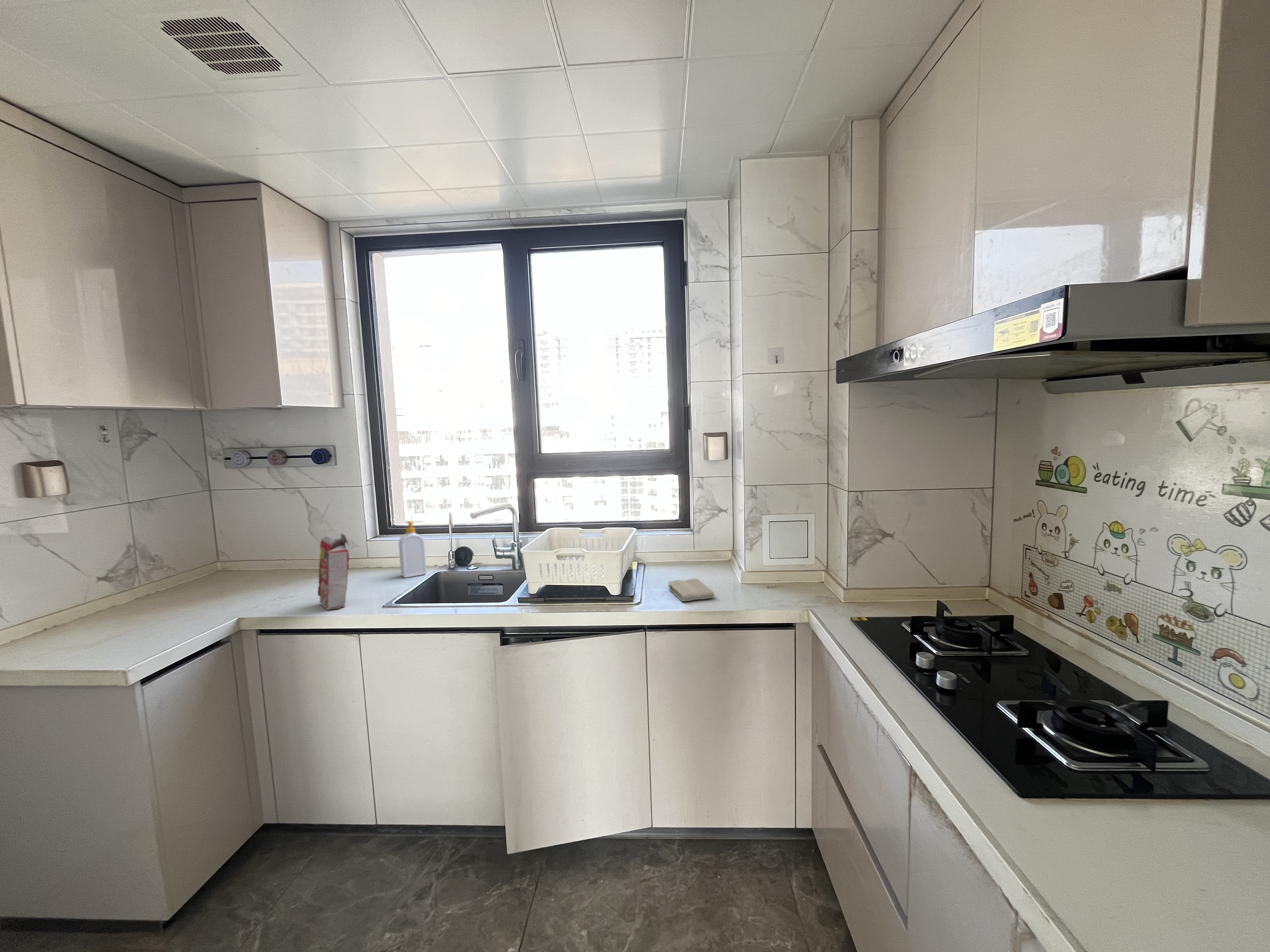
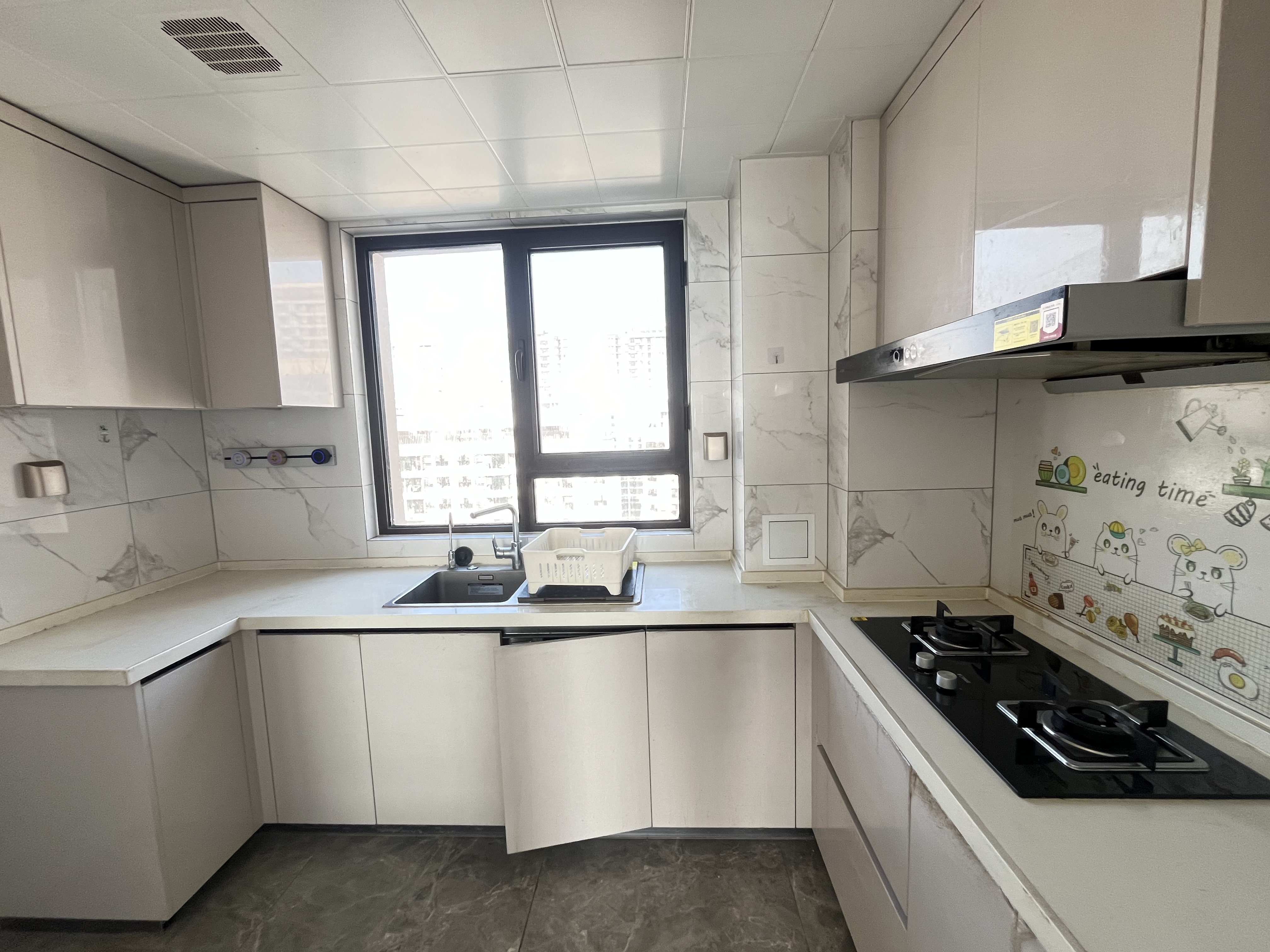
- washcloth (690, 589)
- cereal box (333, 570)
- soap bottle (412, 548)
